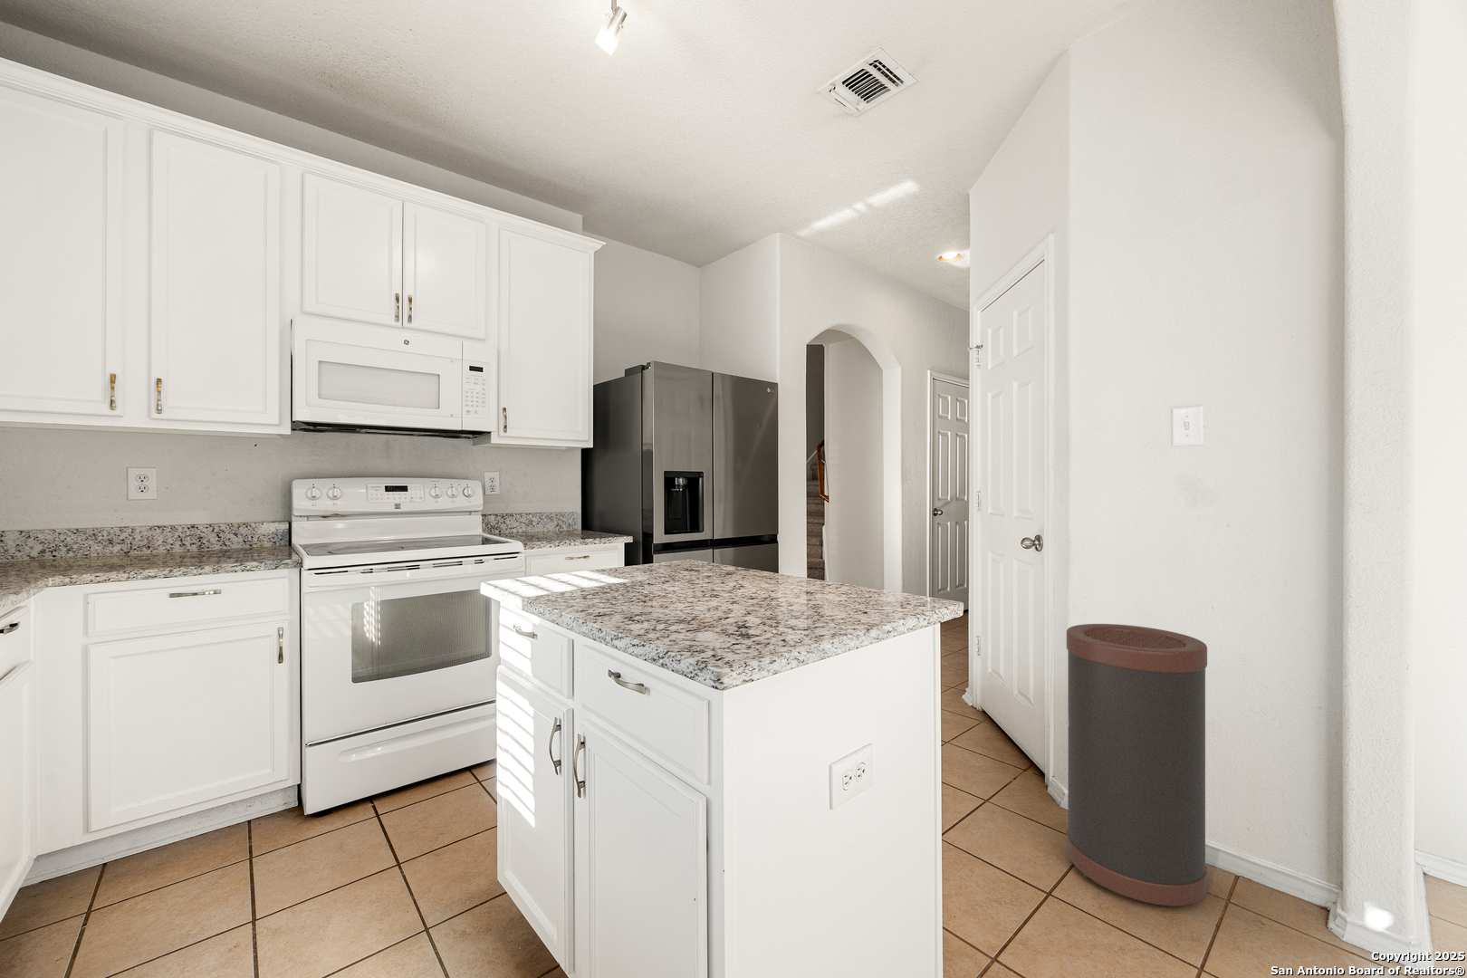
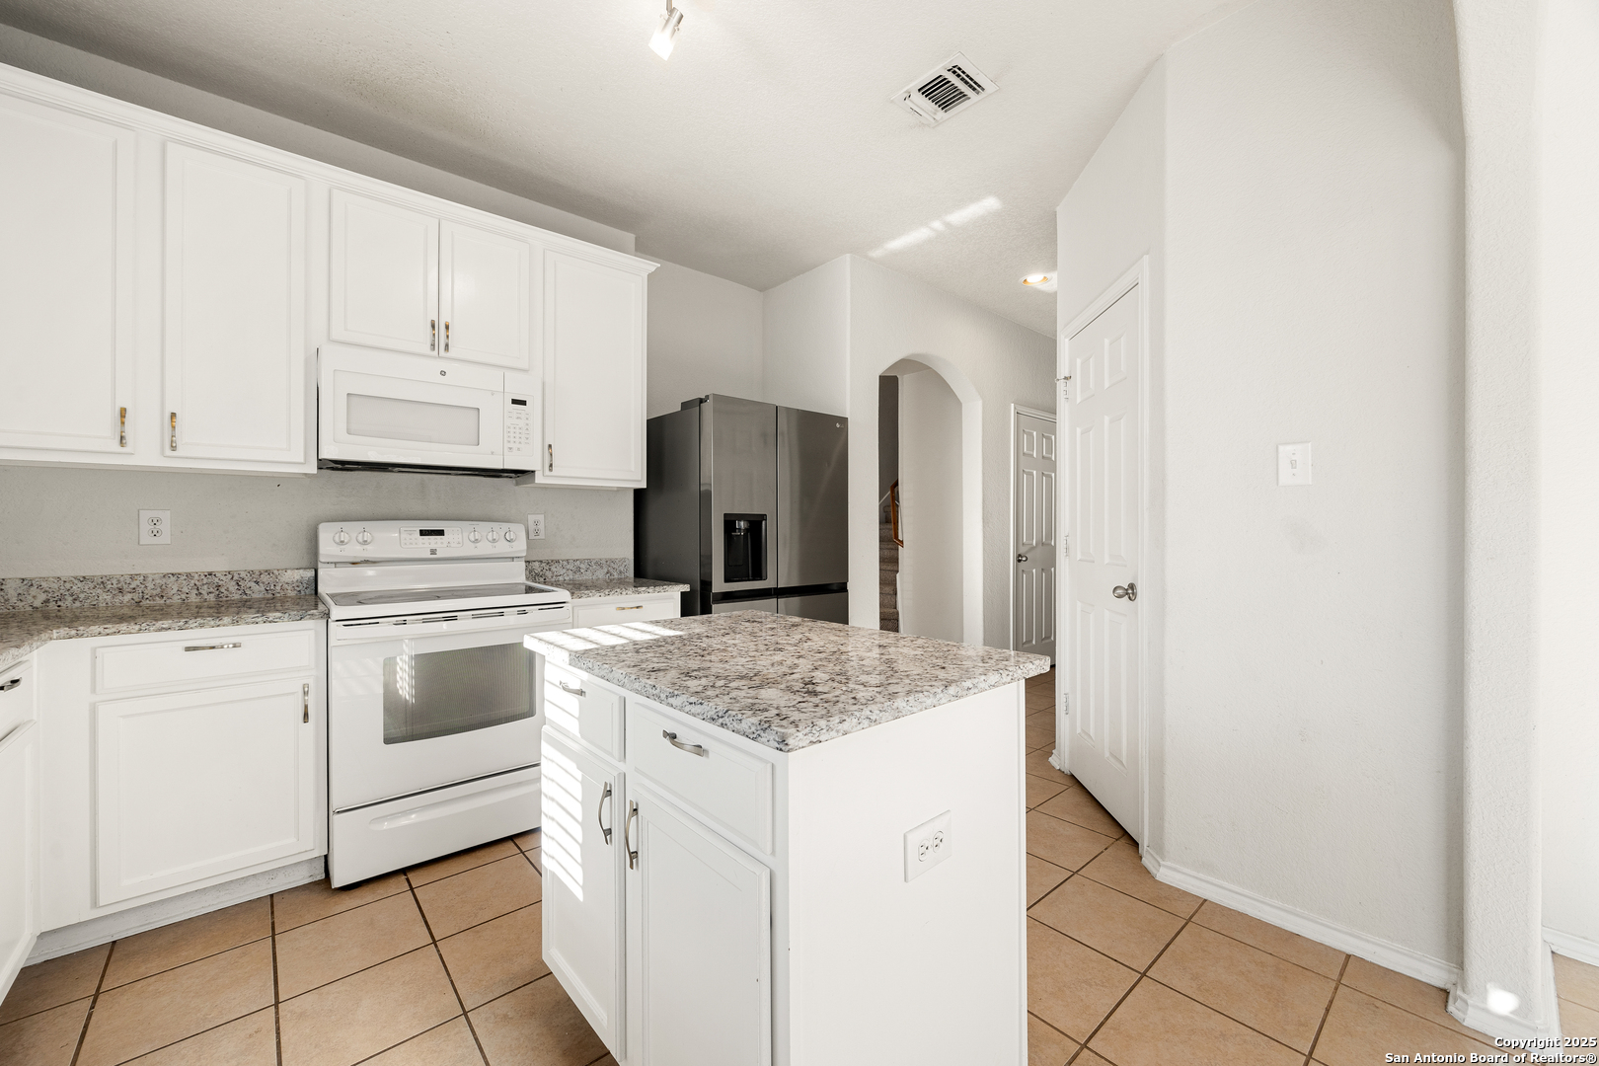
- trash can (1133, 753)
